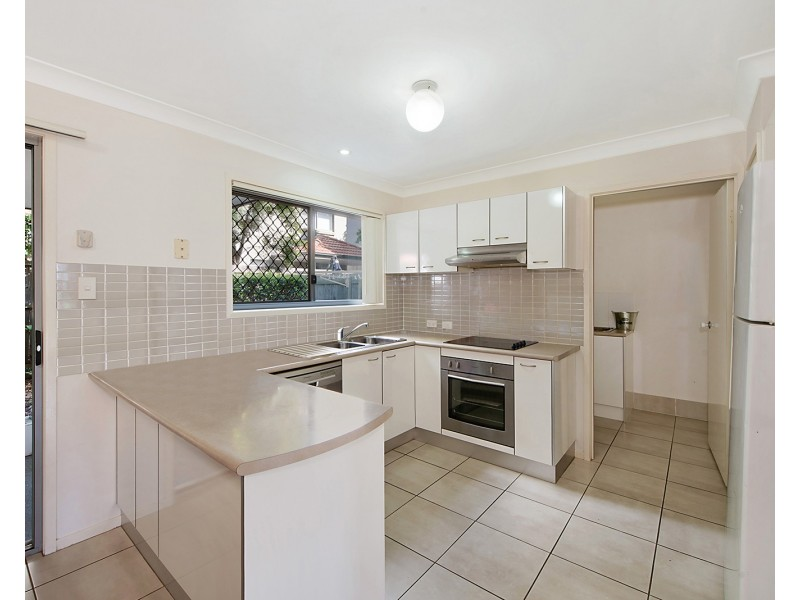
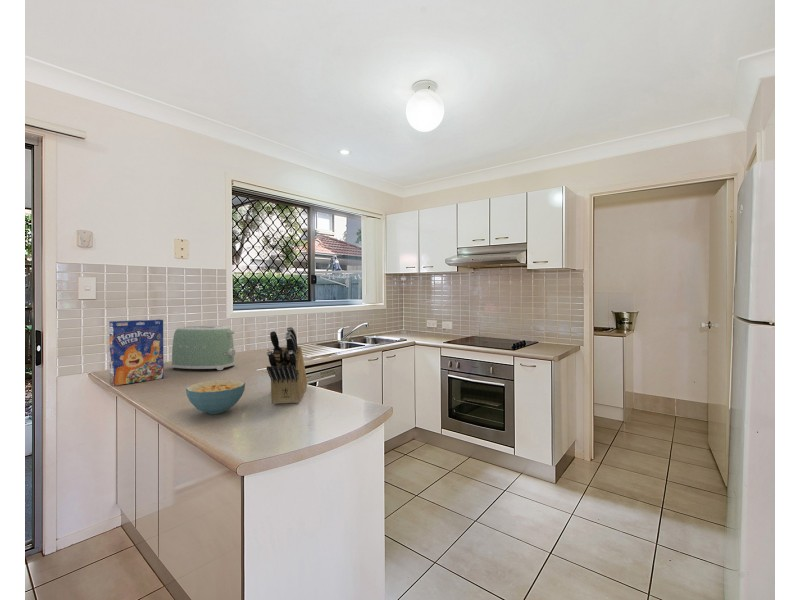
+ cereal bowl (216, 398)
+ toaster (203, 346)
+ cereal box (137, 350)
+ knife block (288, 361)
